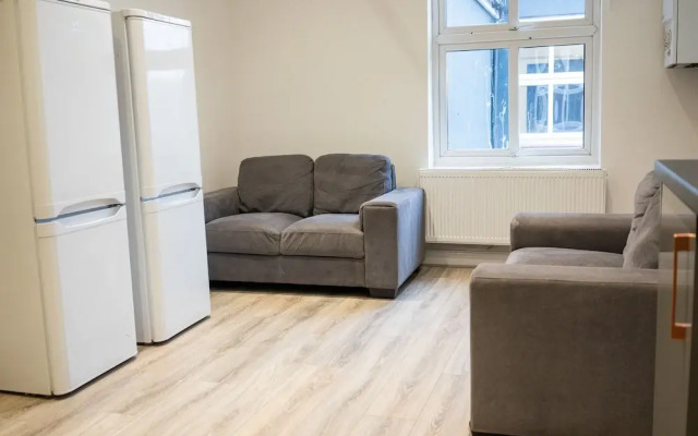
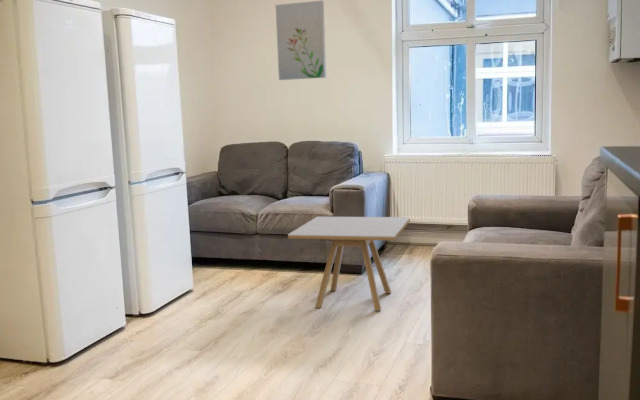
+ side table (364, 261)
+ wall art (300, 41)
